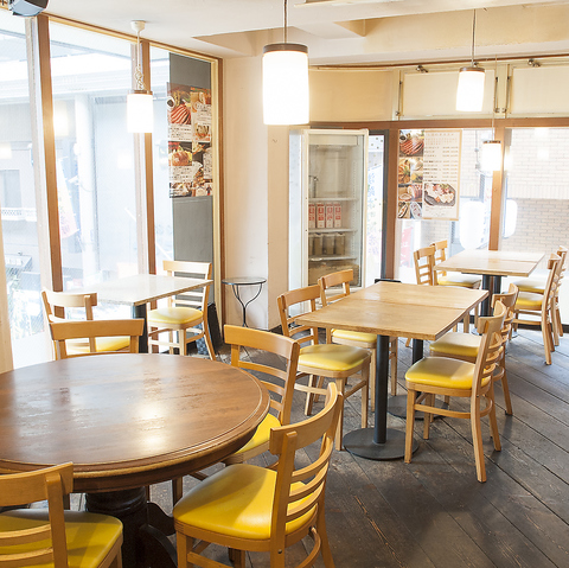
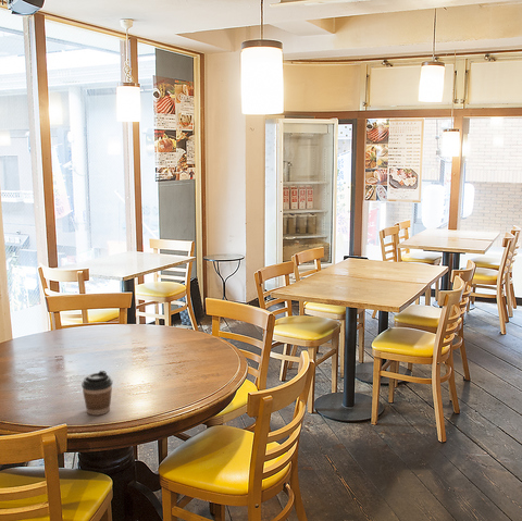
+ coffee cup (97, 392)
